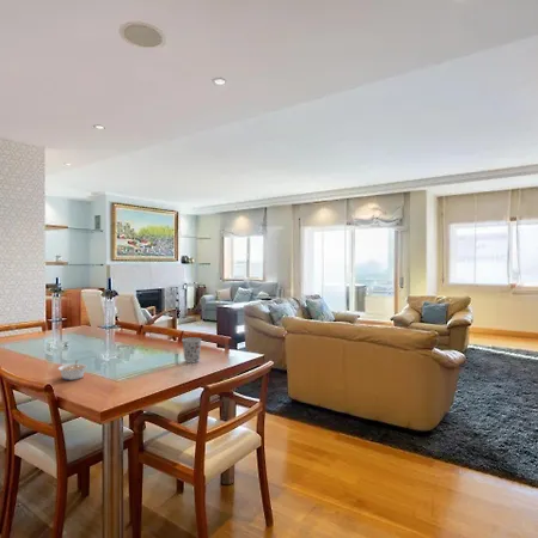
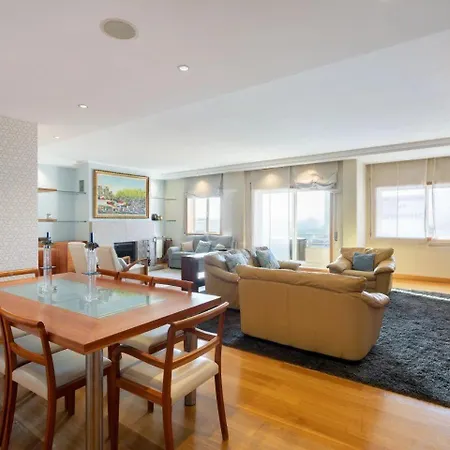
- cup (191, 350)
- legume (72, 371)
